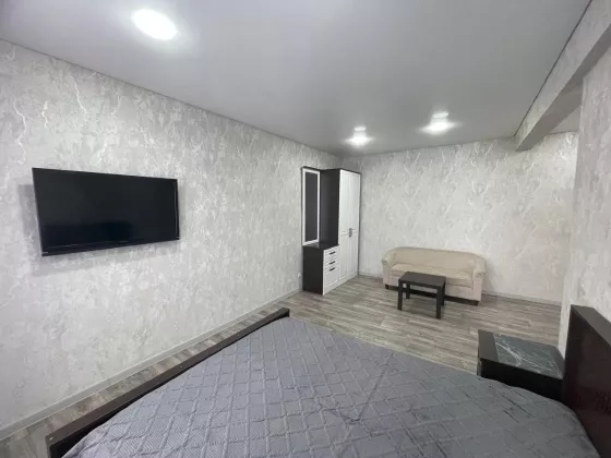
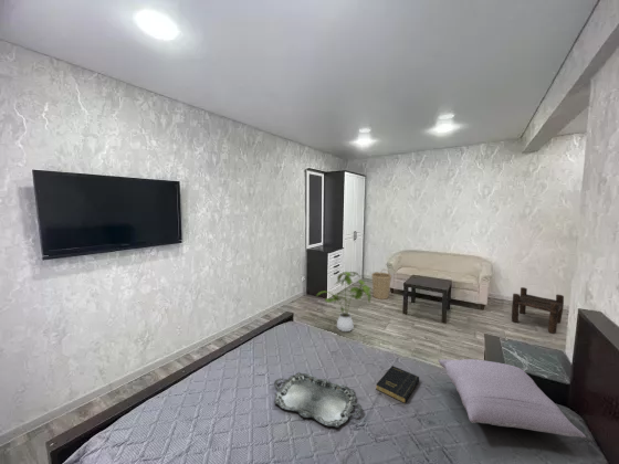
+ basket (380, 283)
+ book (398, 381)
+ house plant (344, 298)
+ stool (536, 307)
+ serving tray (315, 396)
+ pillow (497, 392)
